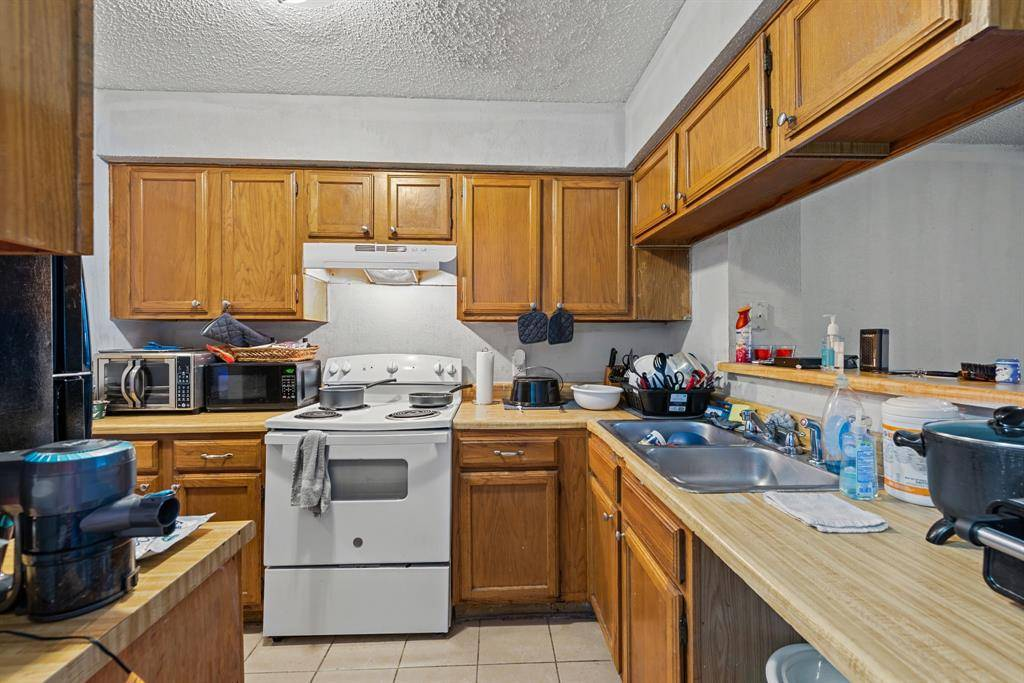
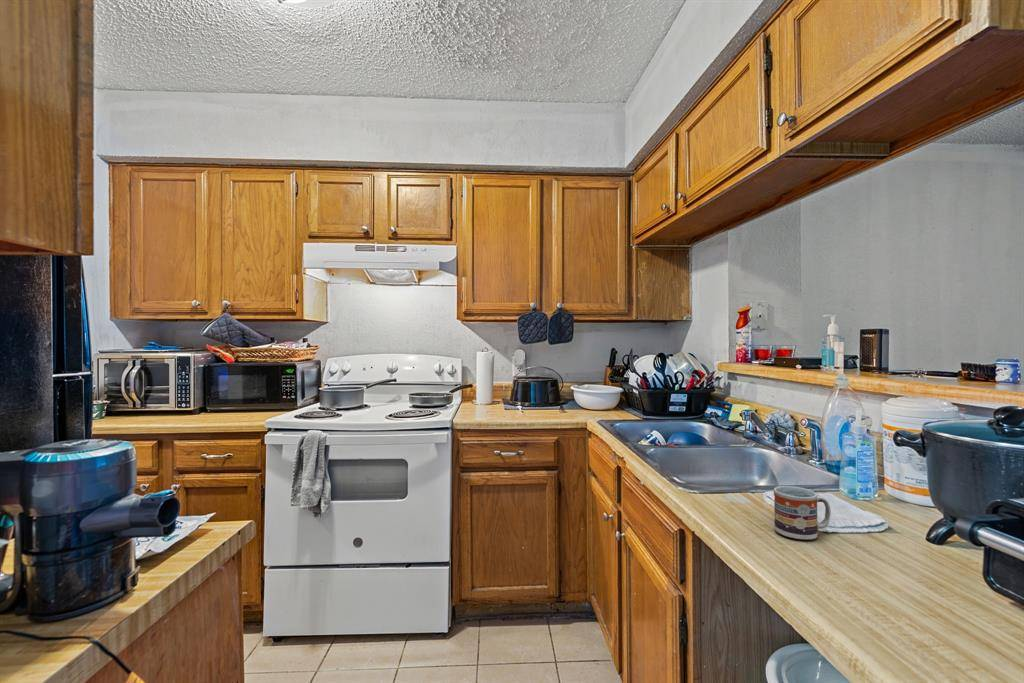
+ cup (802, 511)
